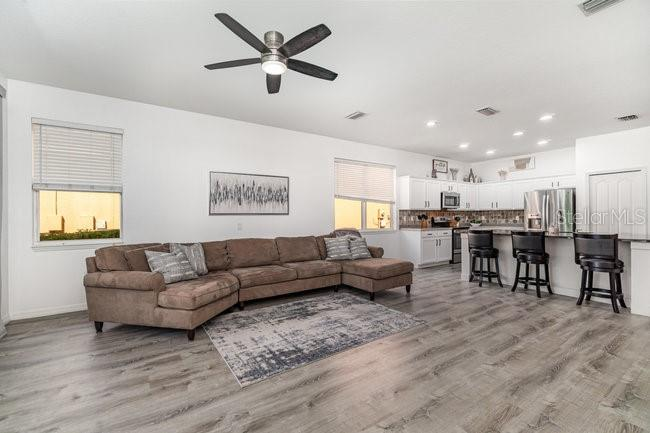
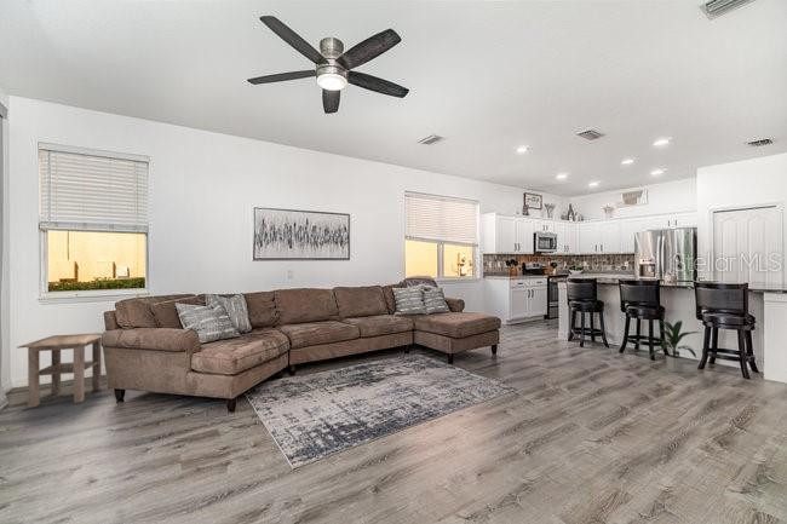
+ indoor plant (672, 344)
+ side table (67, 367)
